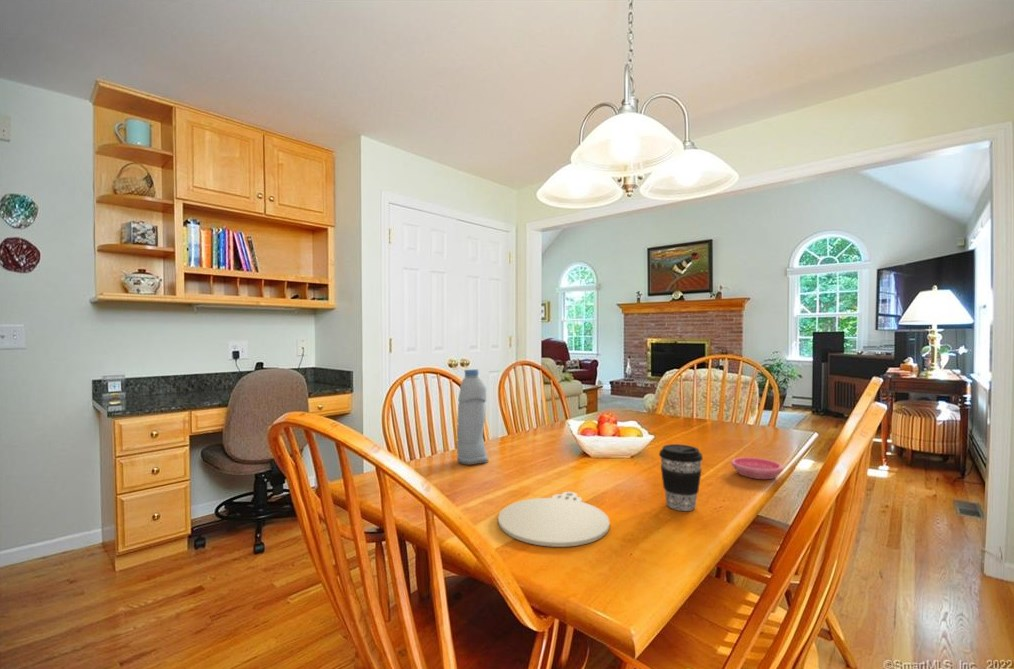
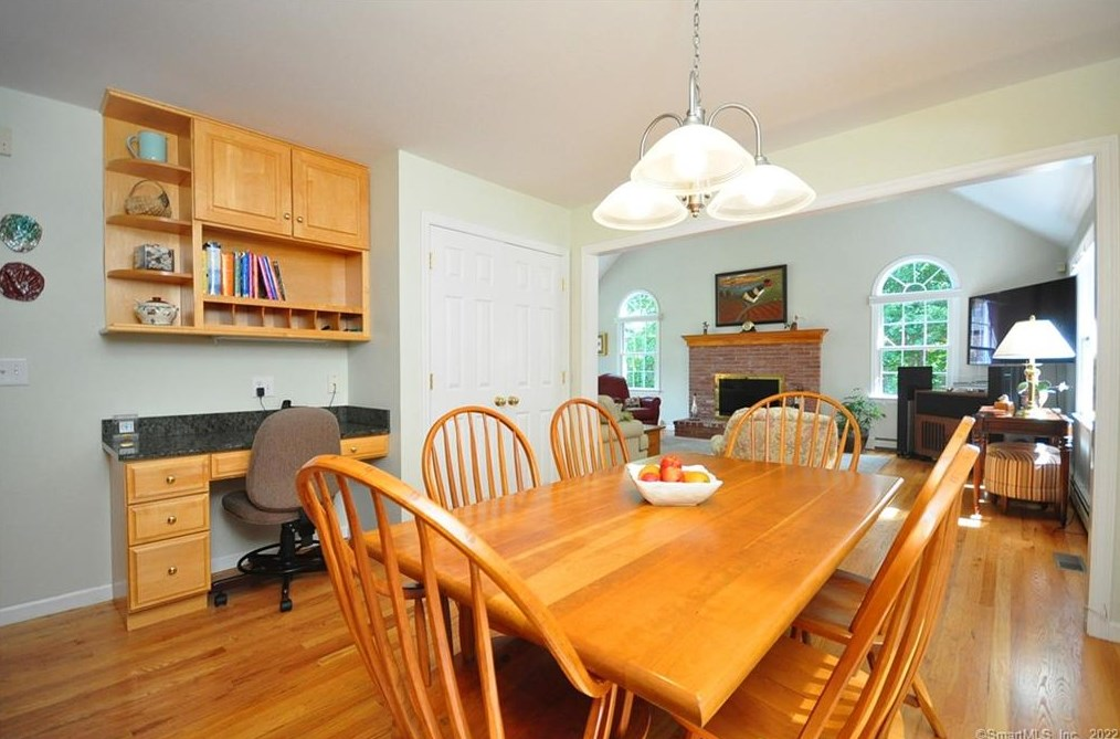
- plate (556, 514)
- saucer (756, 468)
- water bottle (472, 416)
- coffee cup (680, 477)
